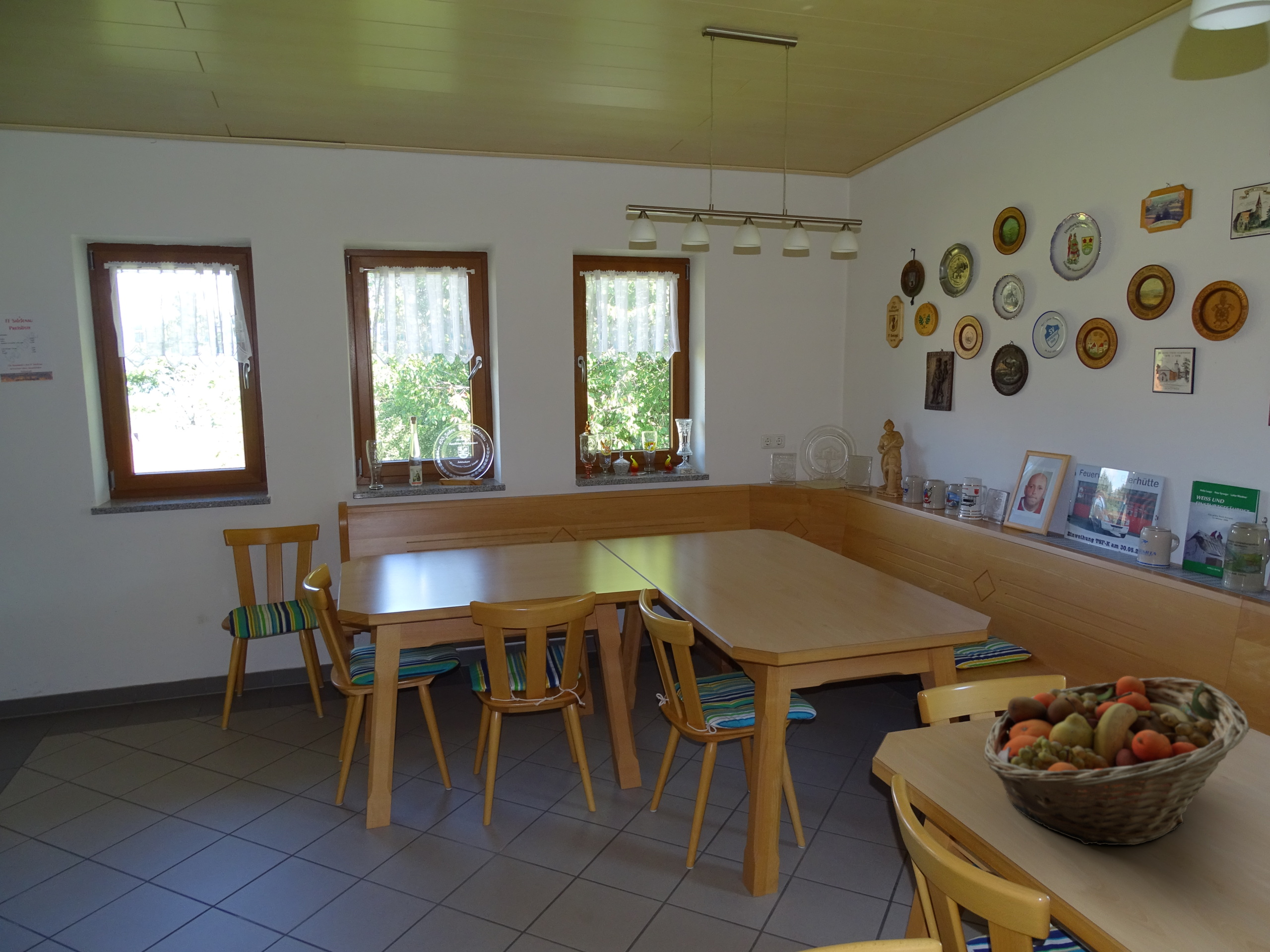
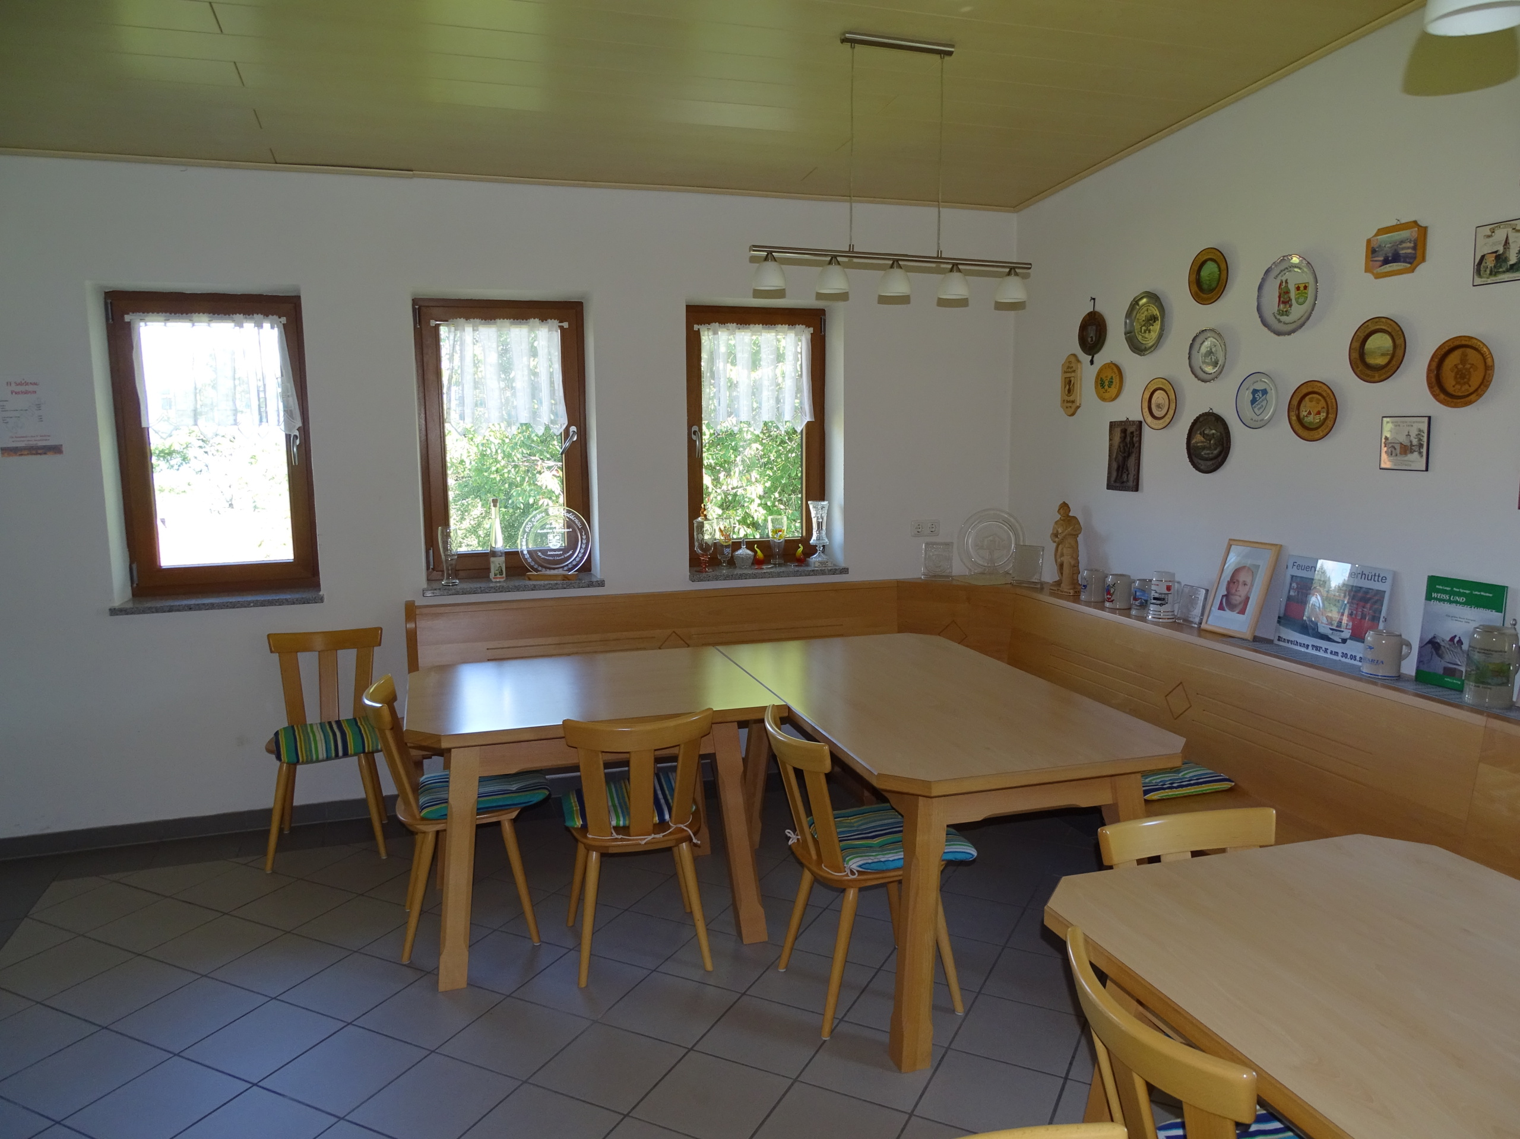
- fruit basket (1106, 745)
